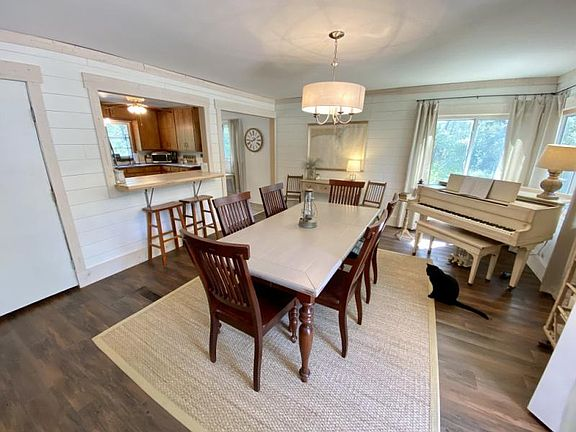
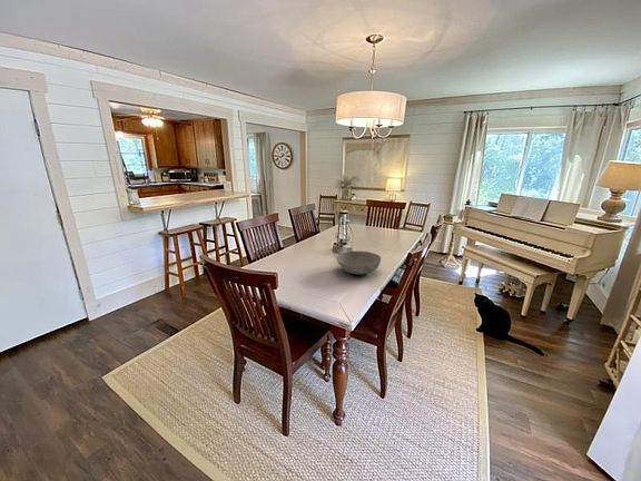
+ bowl (357, 264)
